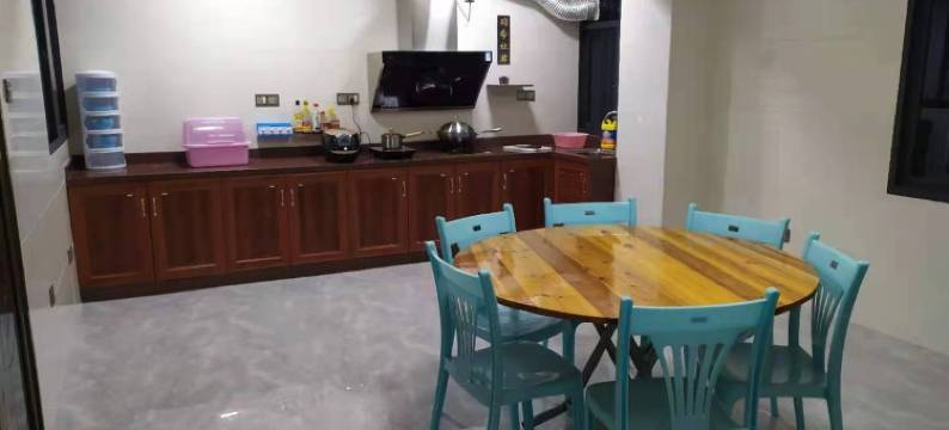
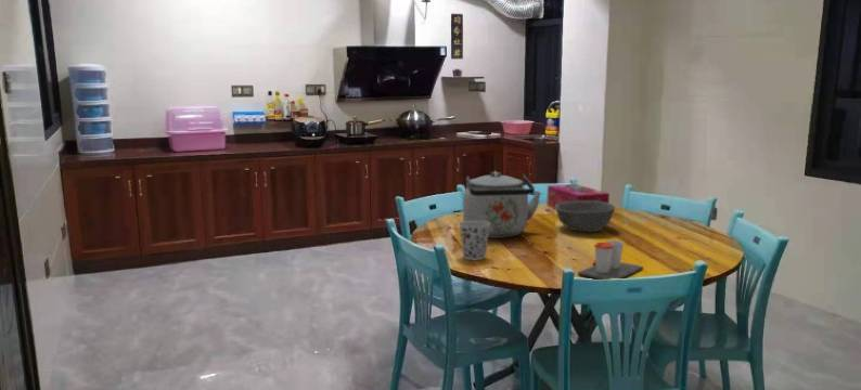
+ kettle (502, 203)
+ bowl (583, 217)
+ cup (607, 256)
+ tissue box (576, 199)
+ cup (474, 240)
